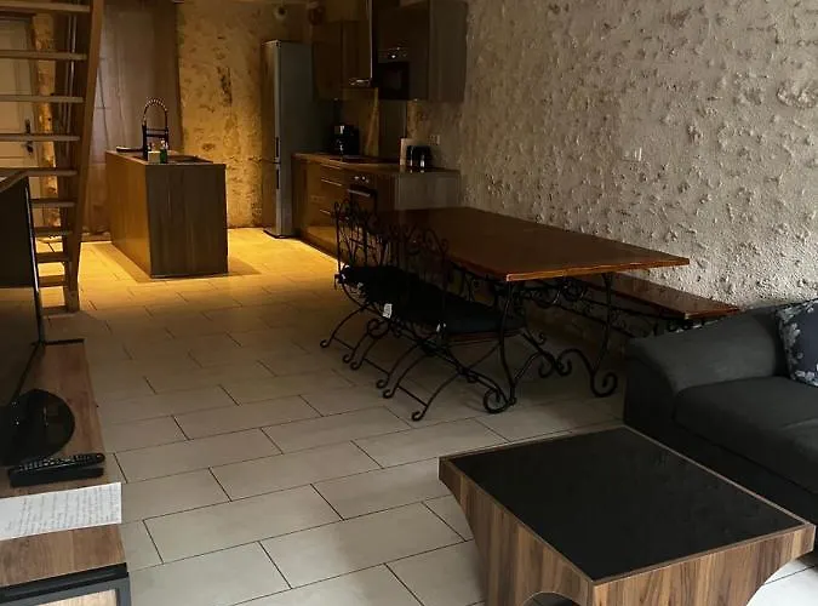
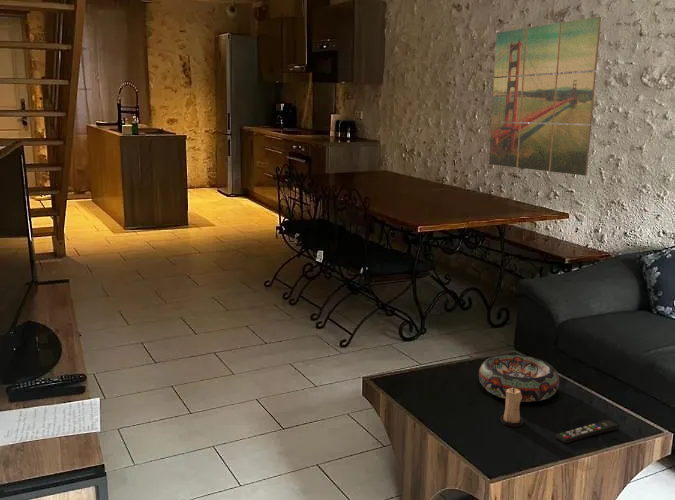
+ remote control (587, 431)
+ wall art (538, 99)
+ decorative bowl (518, 377)
+ candle (512, 404)
